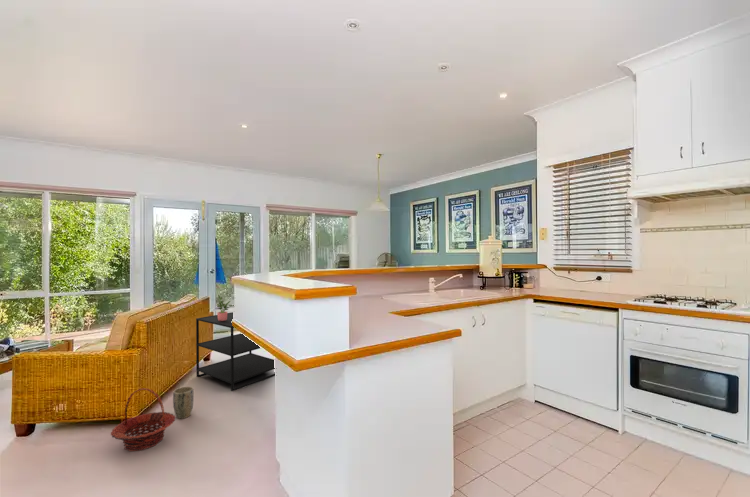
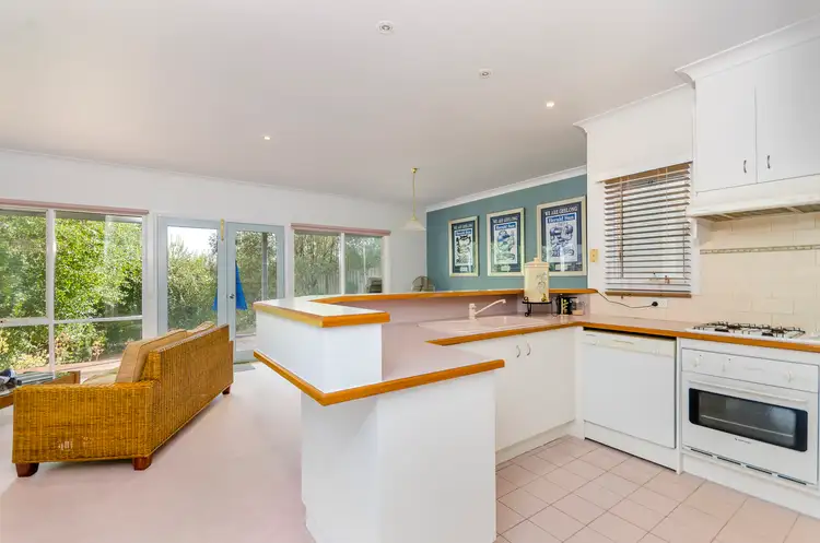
- basket (144, 415)
- potted plant (227, 307)
- side table (242, 345)
- plant pot (183, 402)
